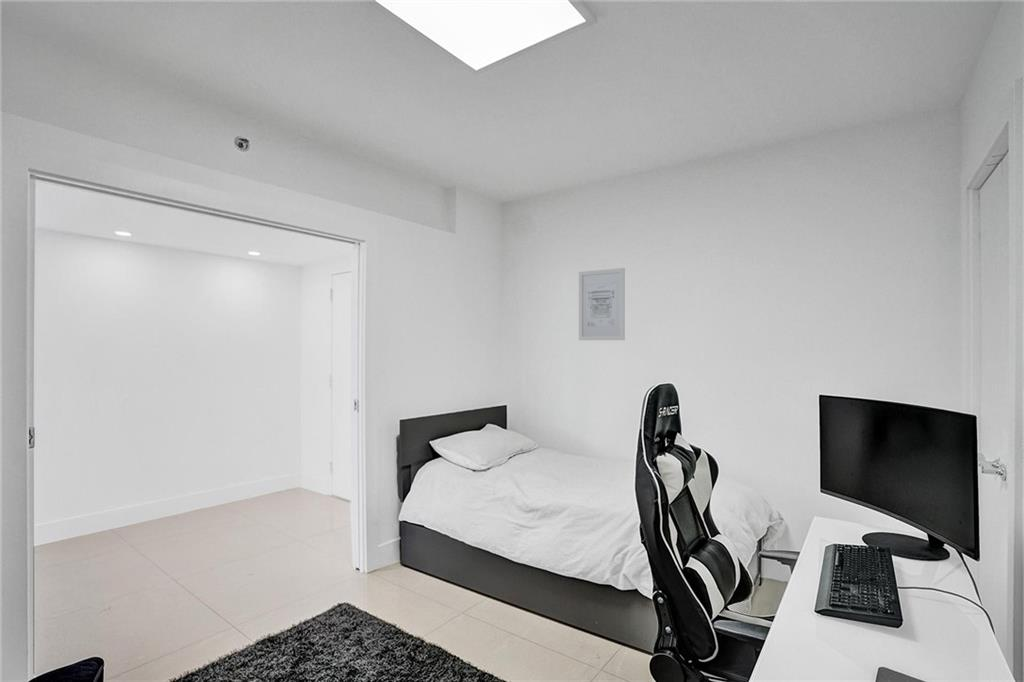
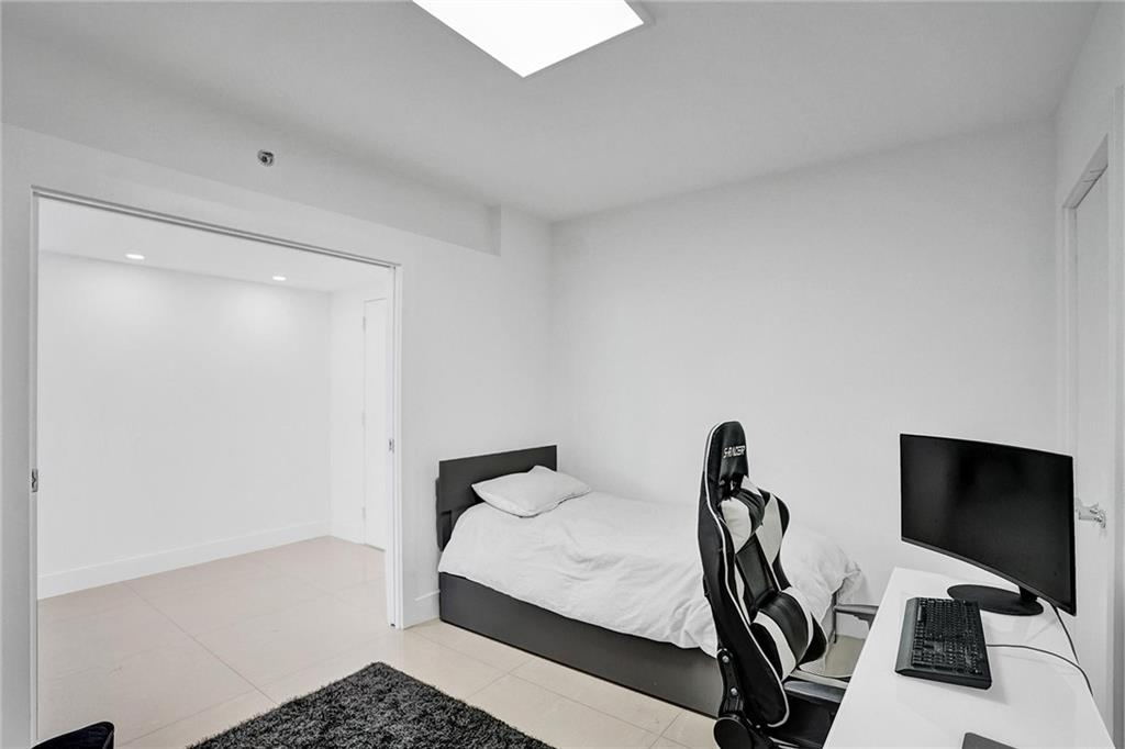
- wall art (601, 305)
